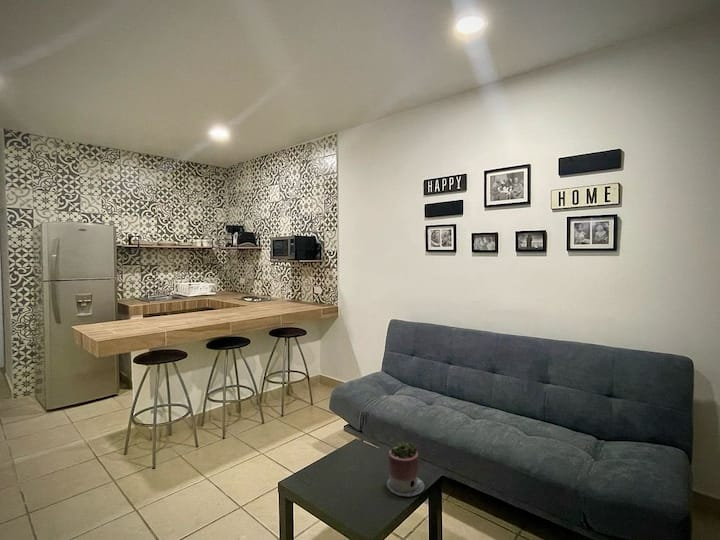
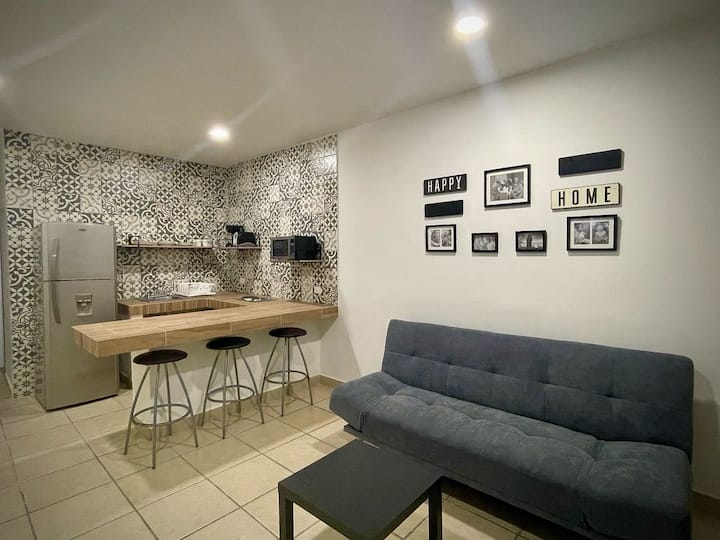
- succulent planter (405, 464)
